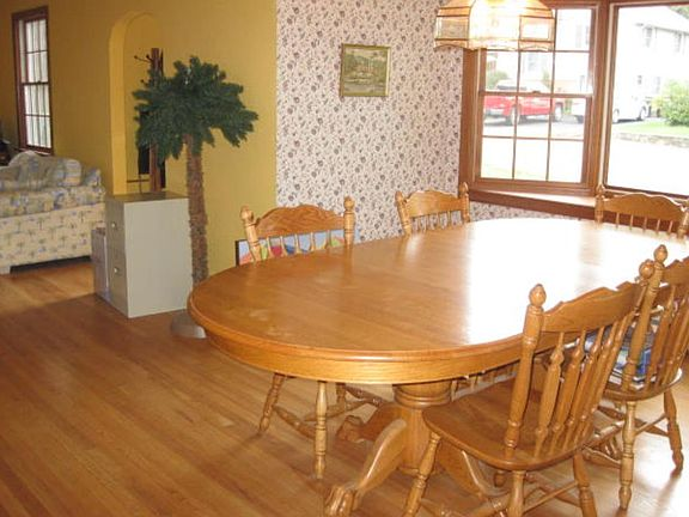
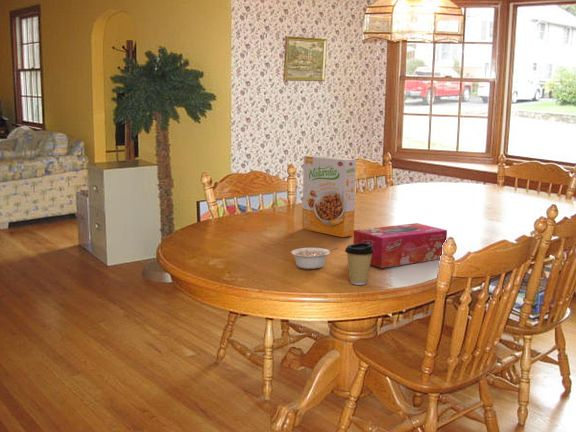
+ coffee cup (359, 263)
+ legume (311, 257)
+ tissue box (400, 244)
+ cereal box (328, 195)
